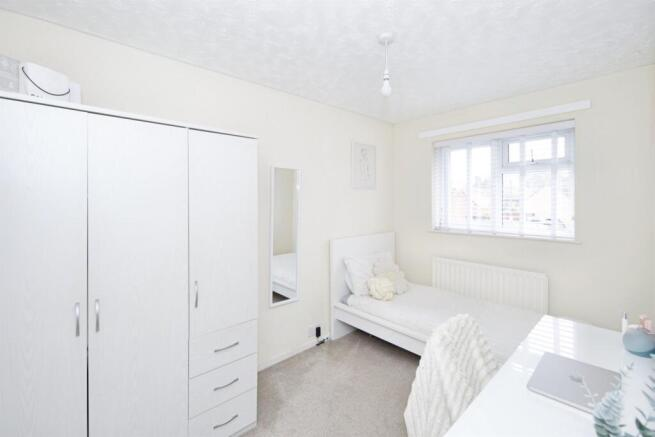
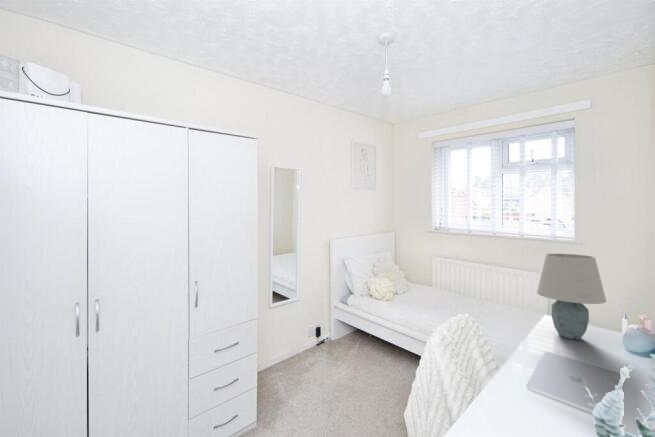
+ table lamp (569, 296)
